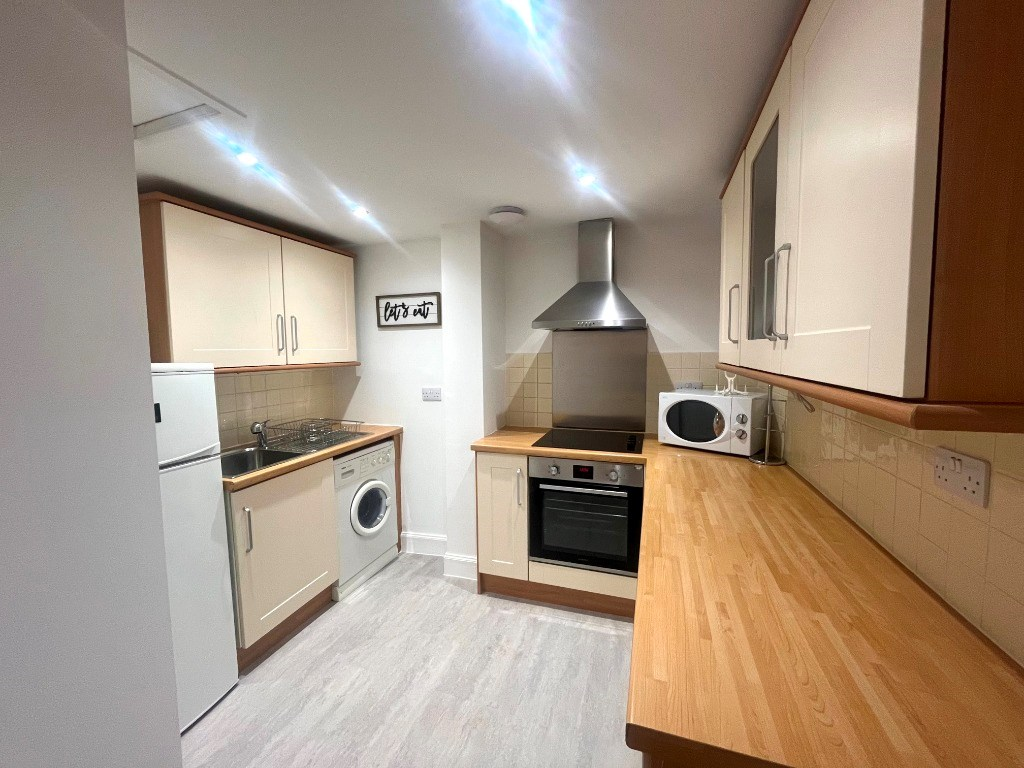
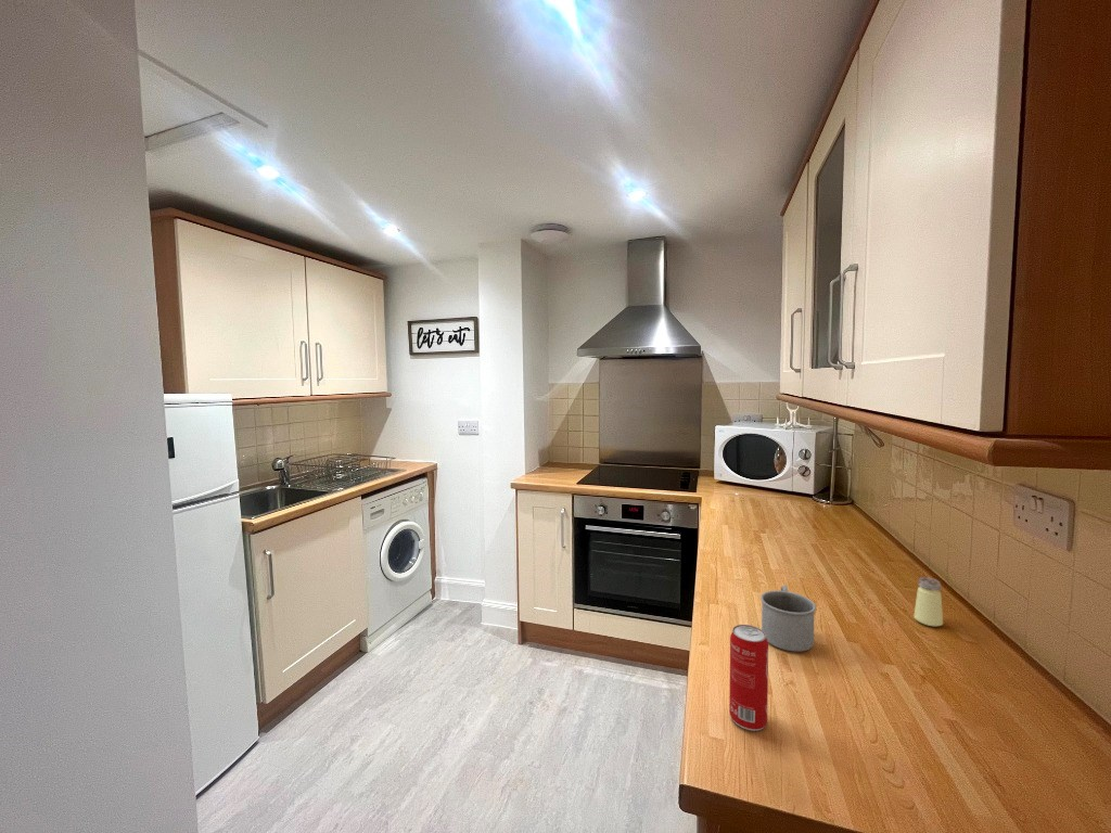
+ saltshaker (929, 600)
+ beverage can (749, 676)
+ mug (786, 617)
